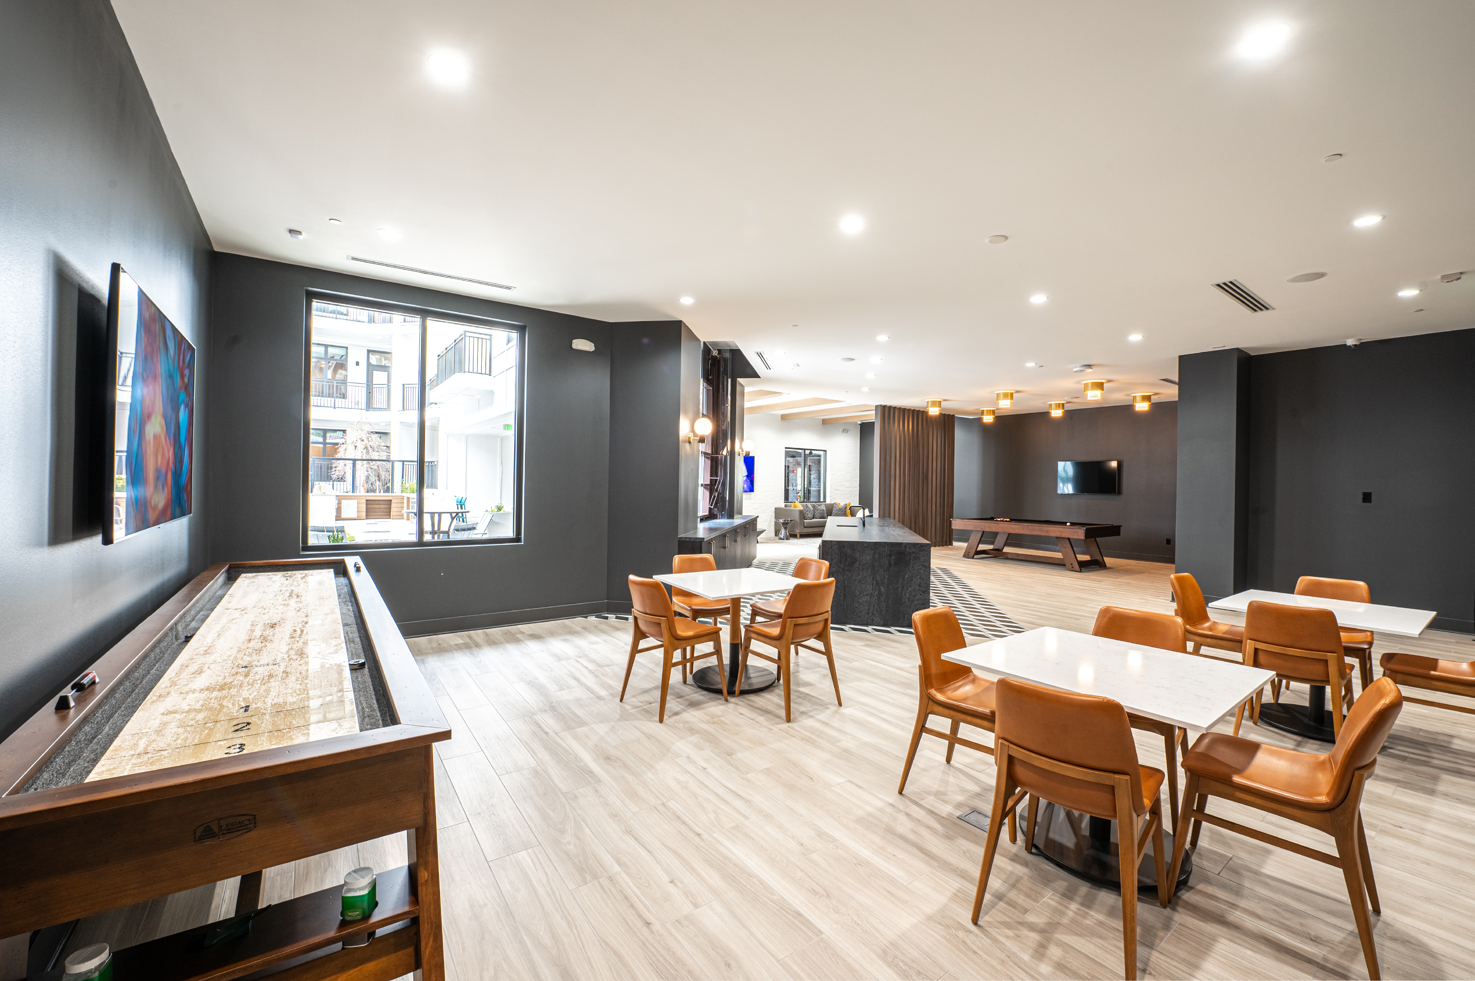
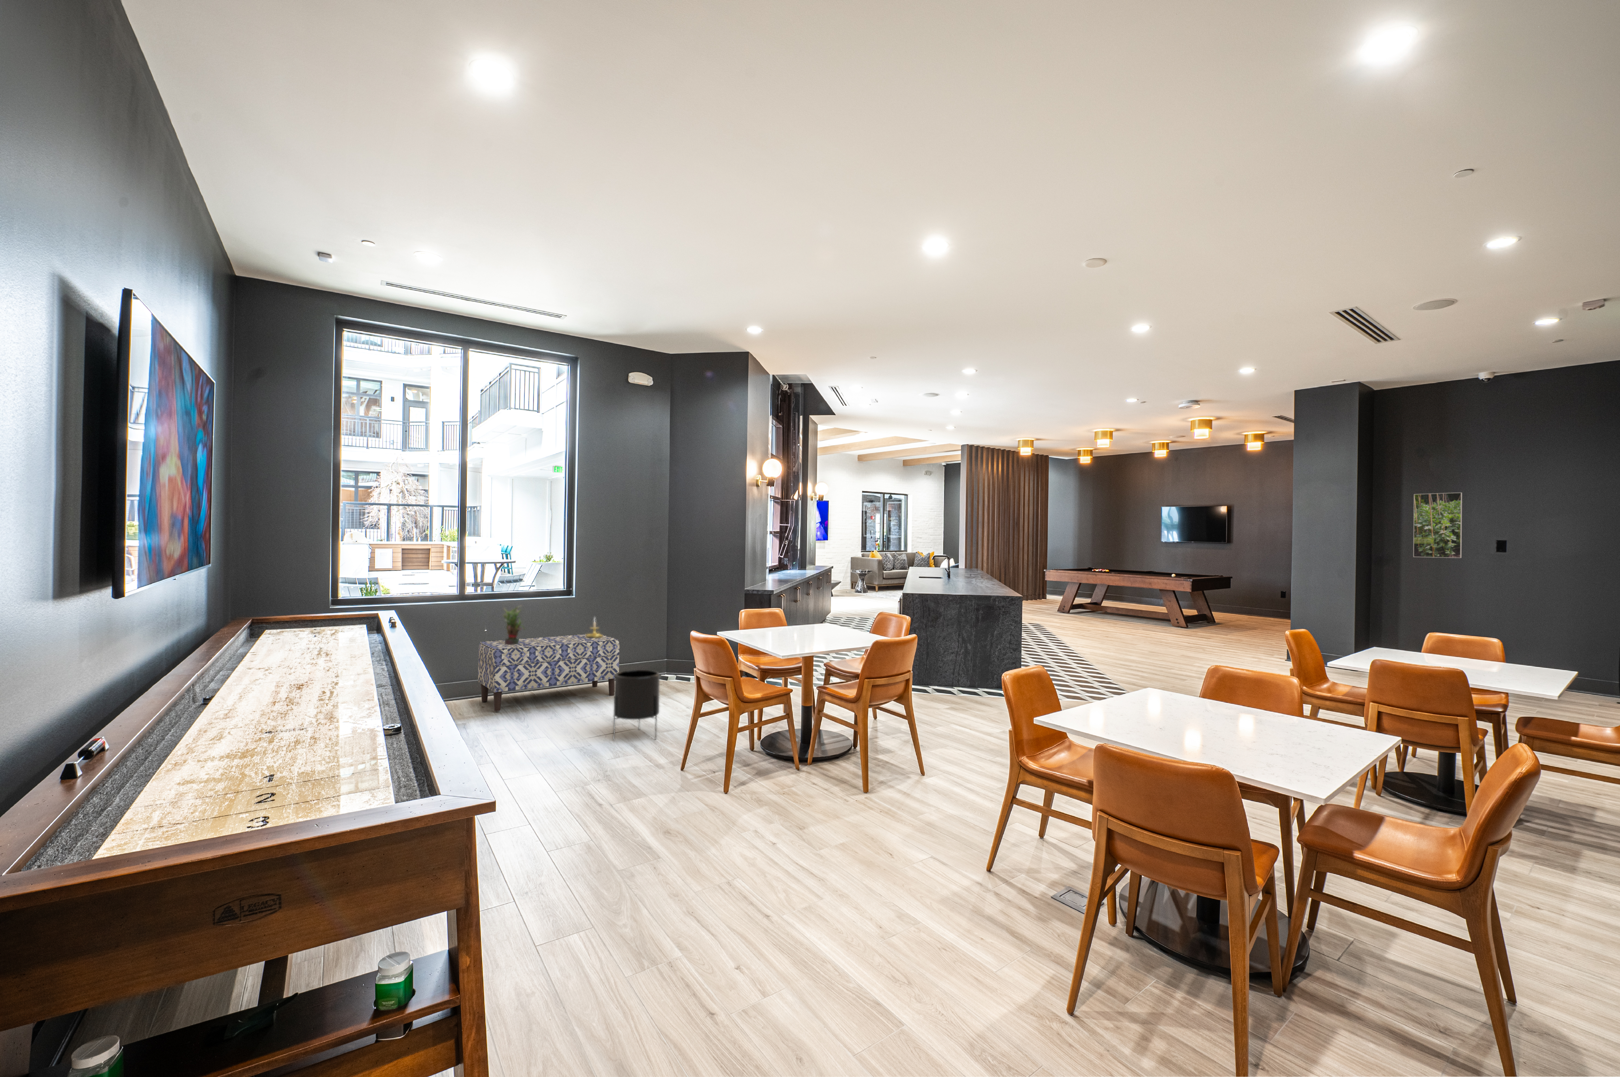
+ bench (550, 670)
+ candle holder (595, 626)
+ planter (637, 704)
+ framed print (1437, 525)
+ potted plant (515, 624)
